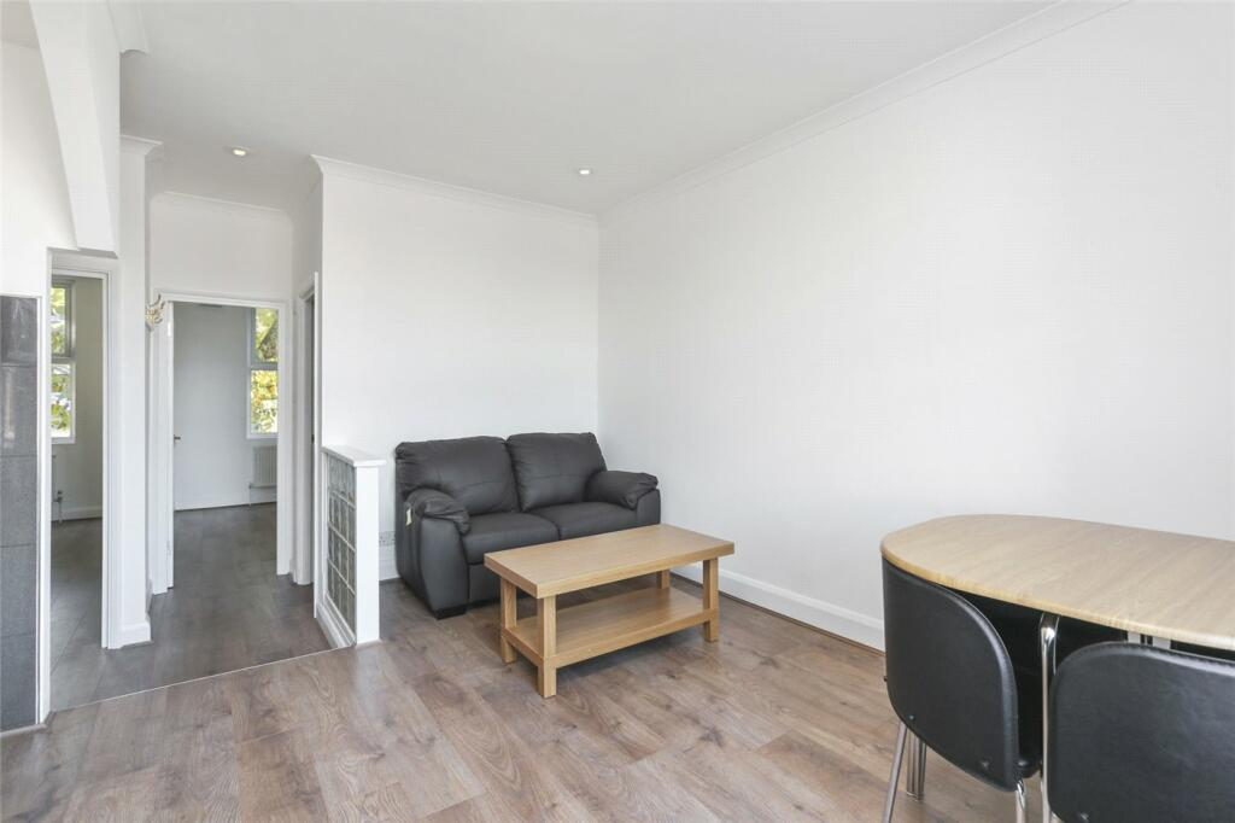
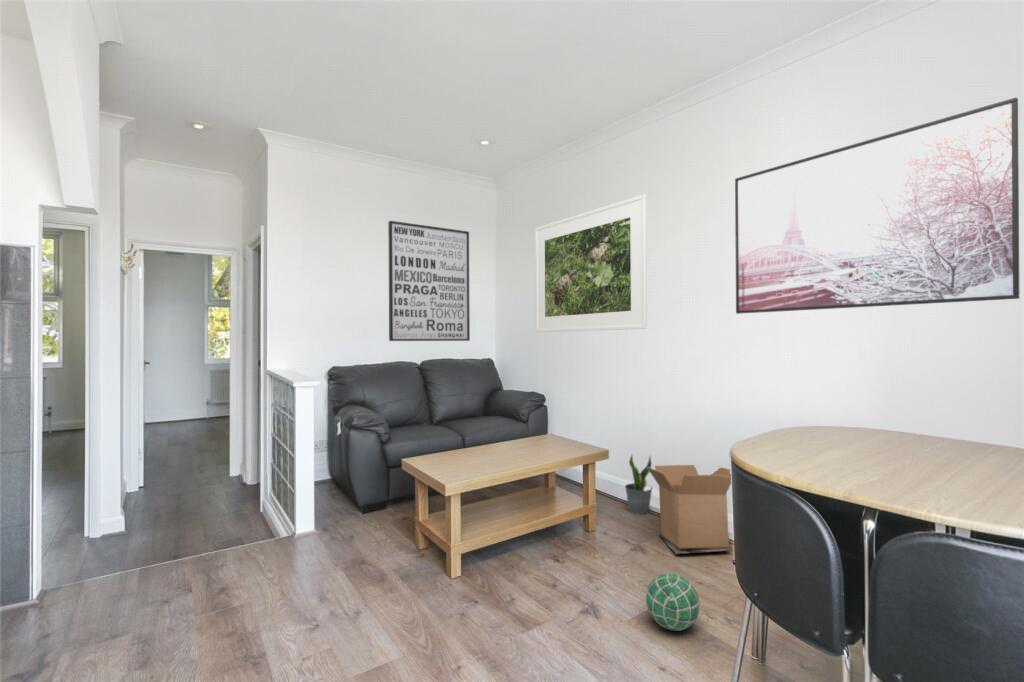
+ volleyball (672, 601)
+ potted plant (638, 481)
+ cardboard box (689, 502)
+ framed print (849, 226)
+ wall art (430, 283)
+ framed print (584, 272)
